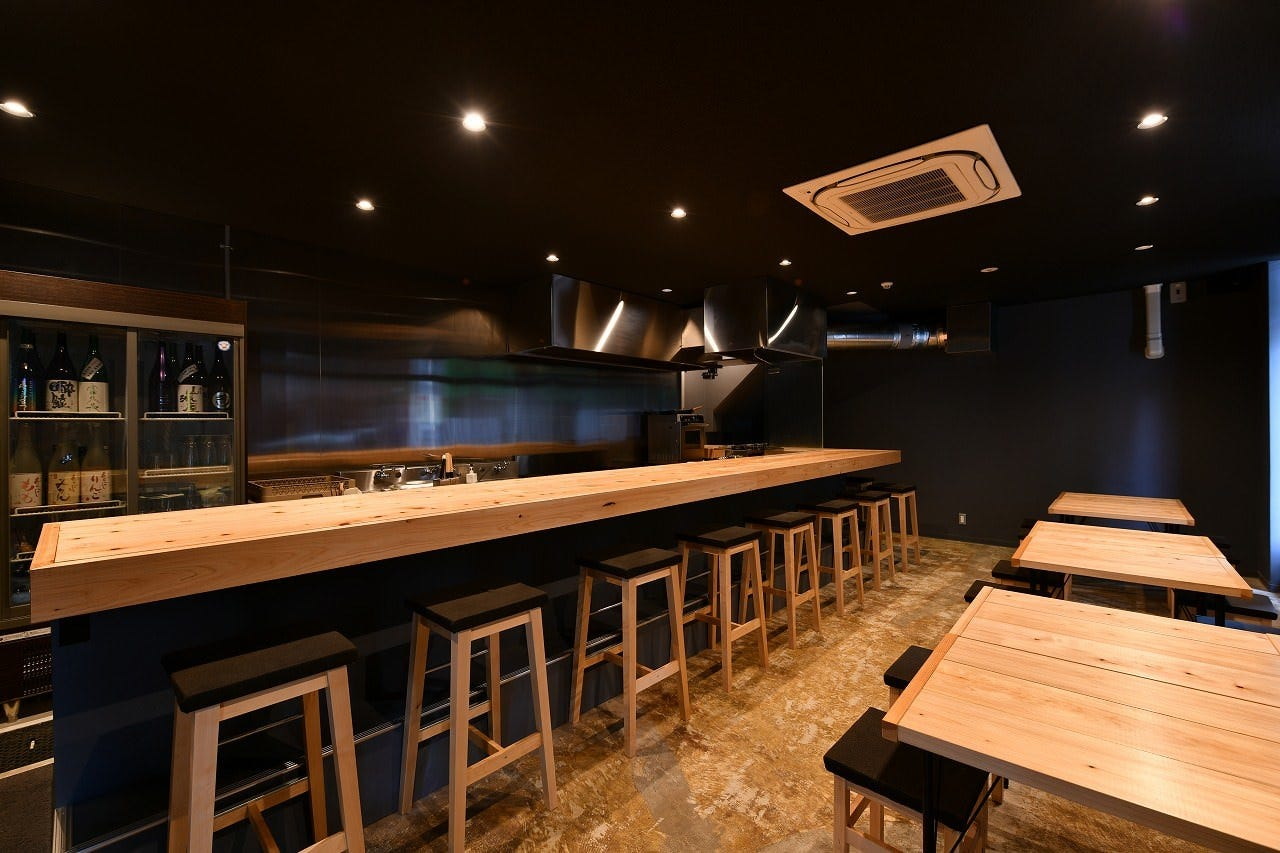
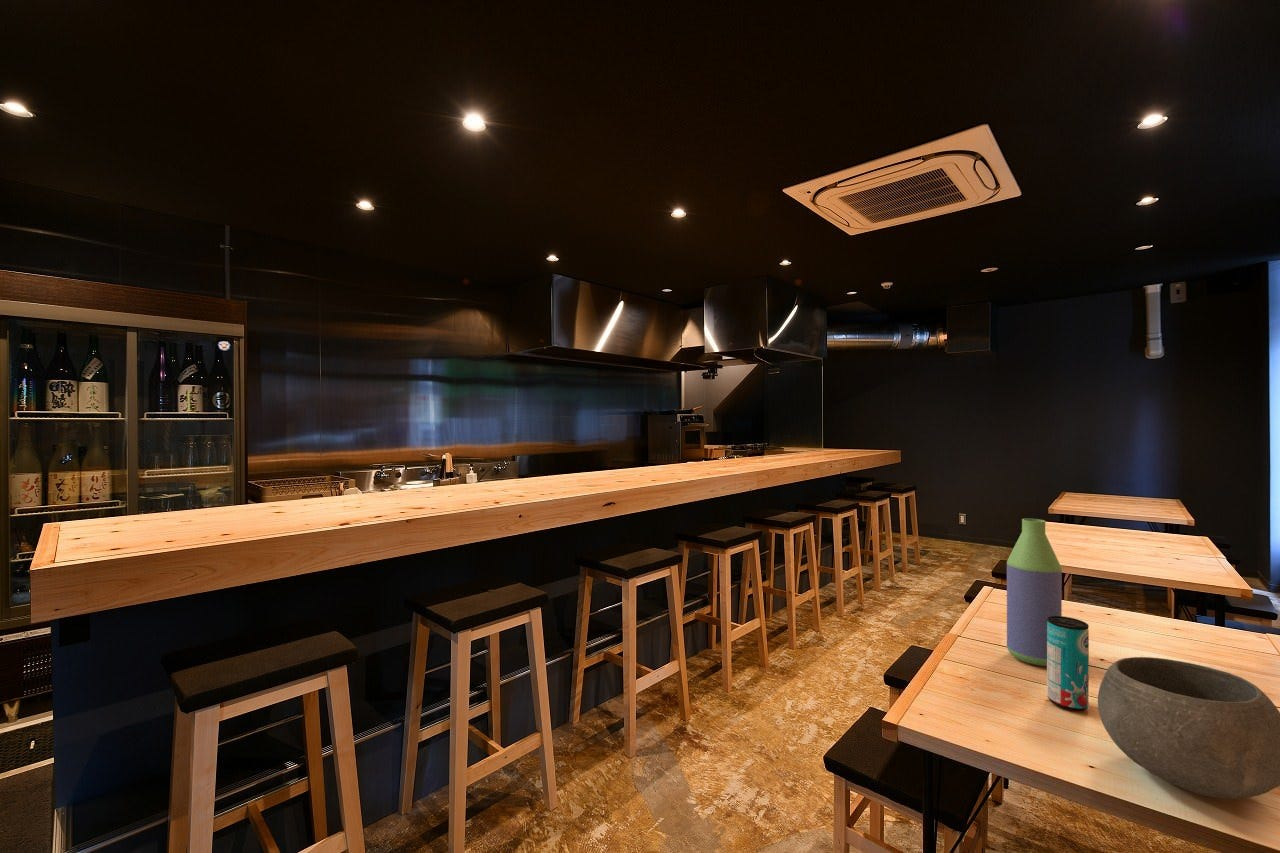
+ bowl (1186, 727)
+ bottle (1033, 589)
+ beverage can (1067, 662)
